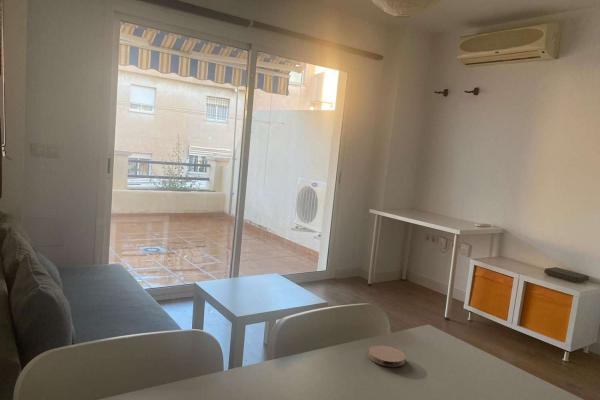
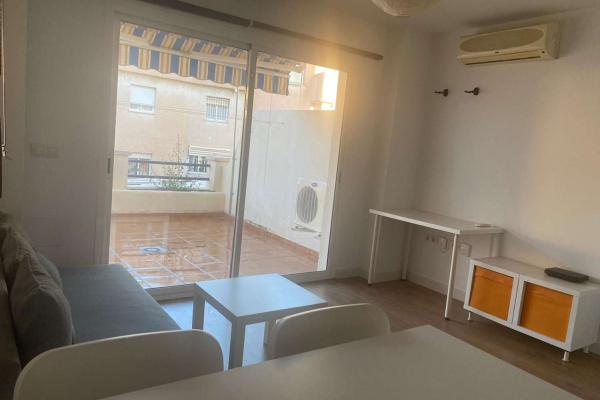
- coaster (386, 355)
